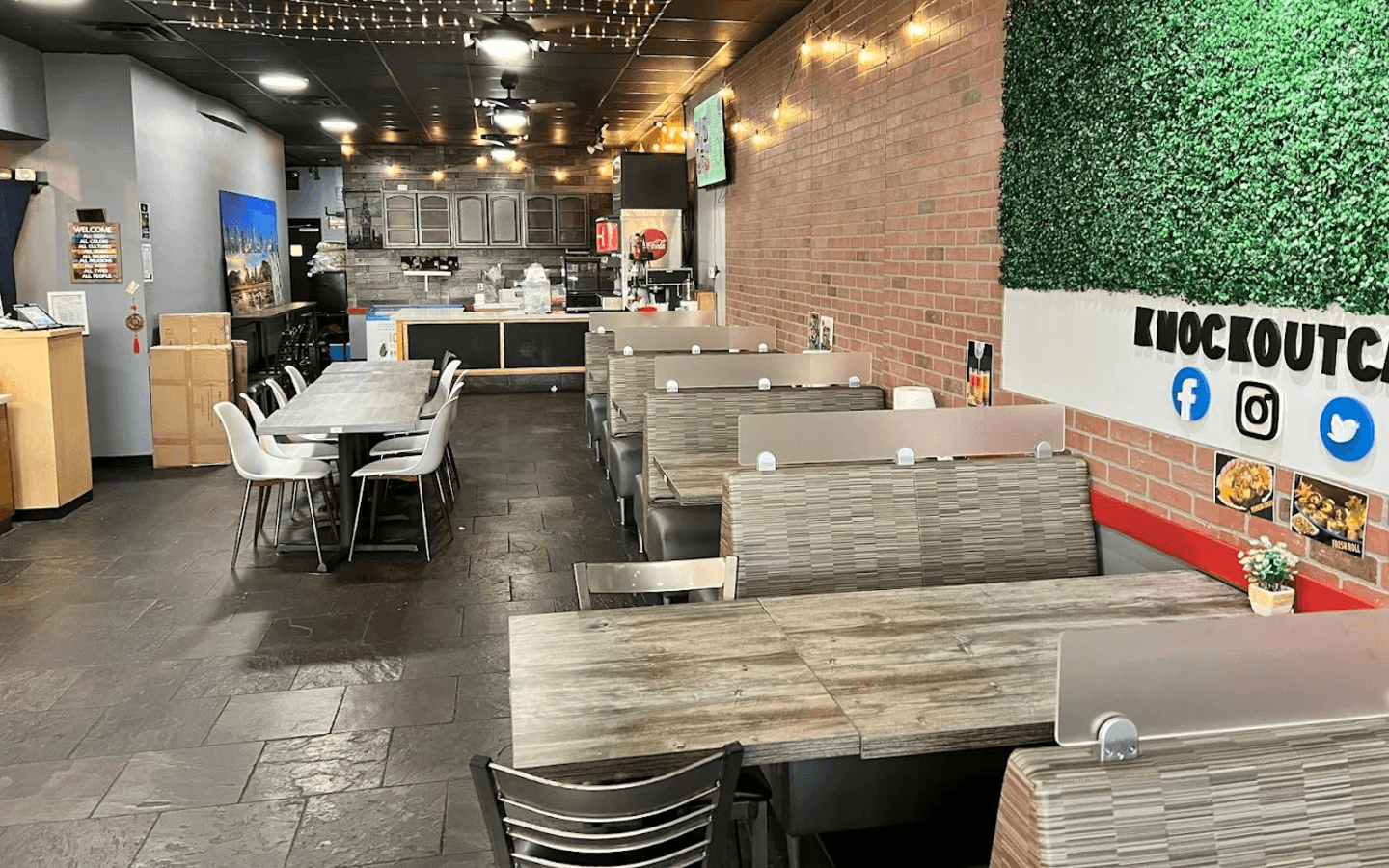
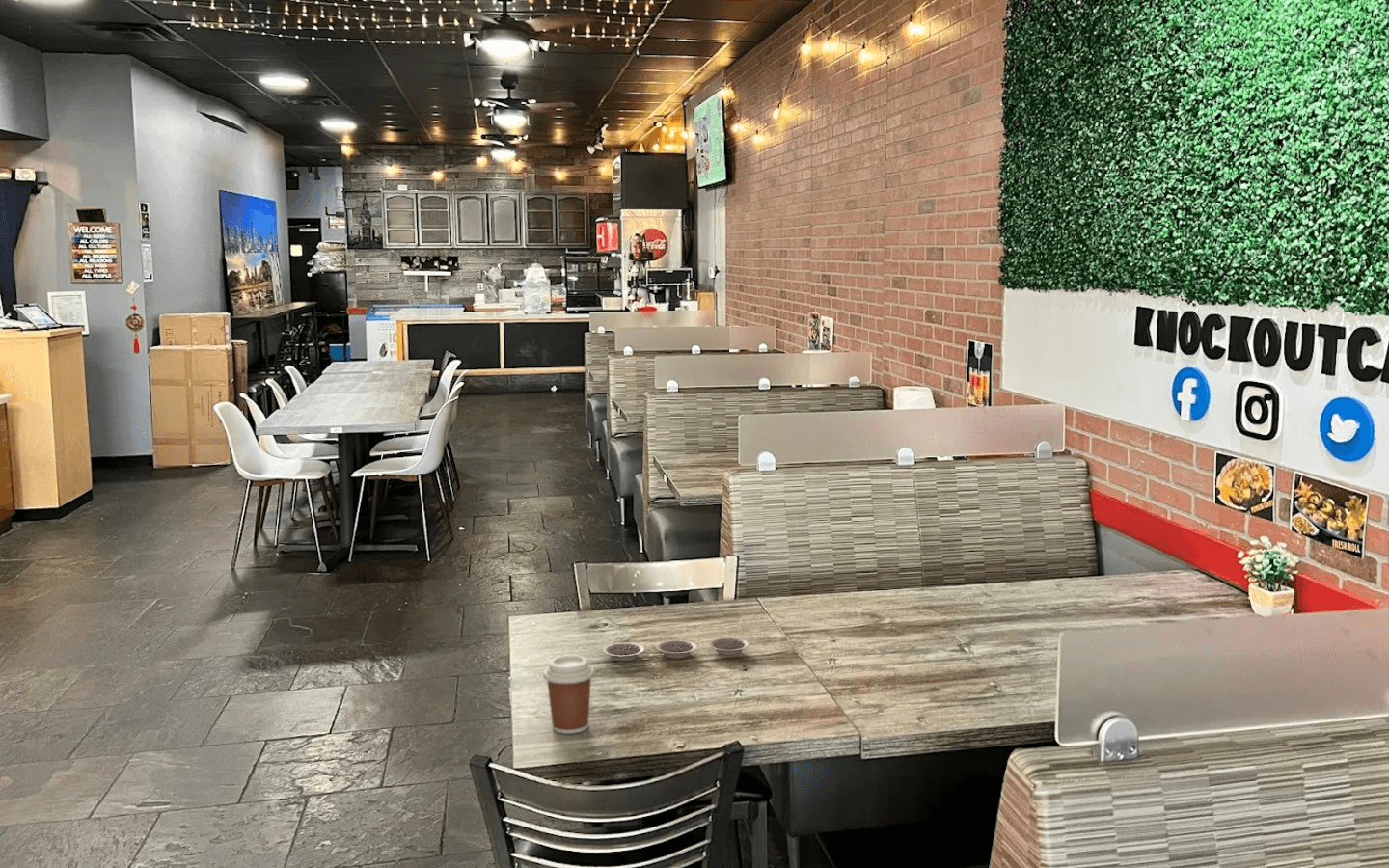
+ coffee cup (569, 693)
+ plate (676, 650)
